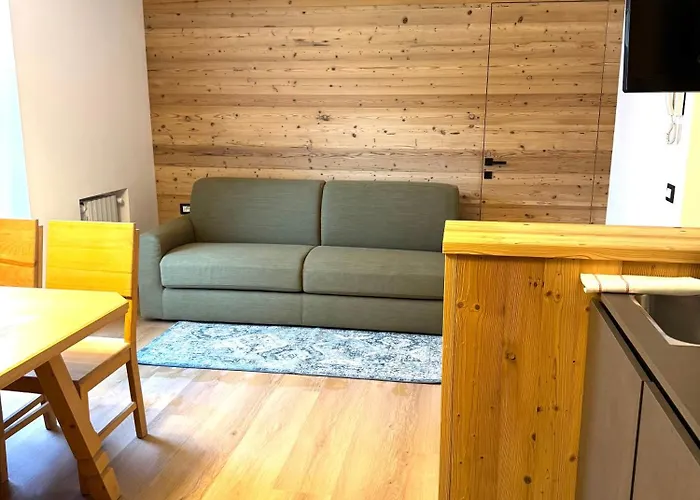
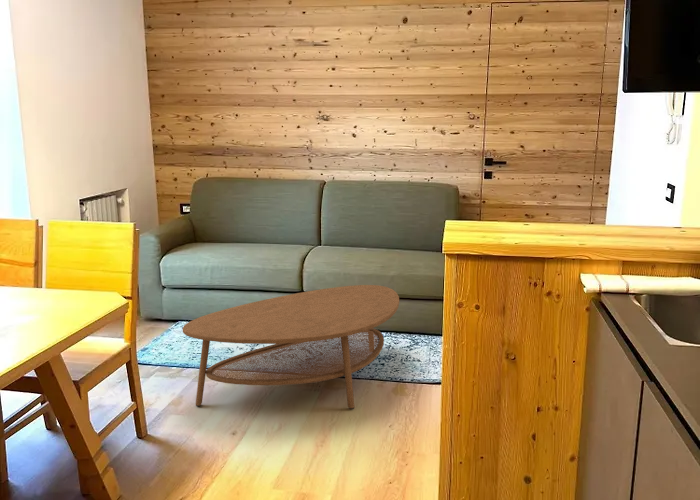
+ coffee table (312, 349)
